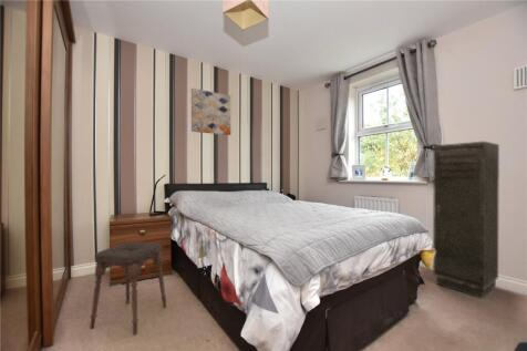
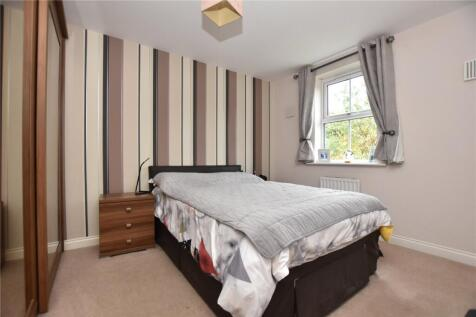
- wall art (211, 112)
- storage cabinet (465, 215)
- stool (130, 281)
